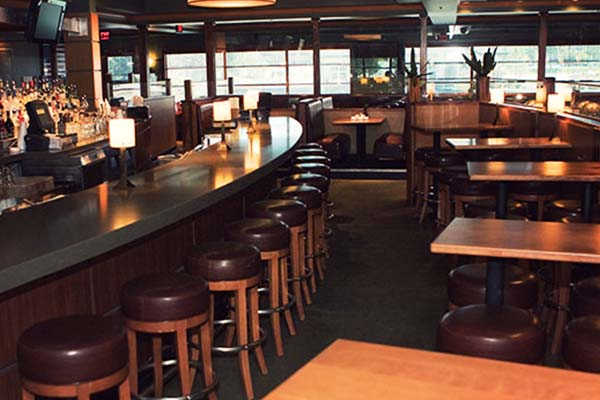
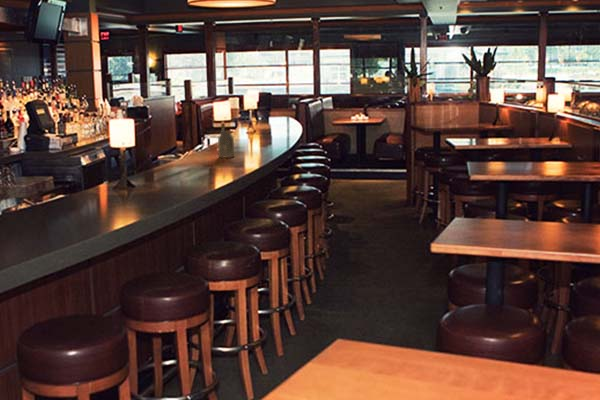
+ canister (226, 144)
